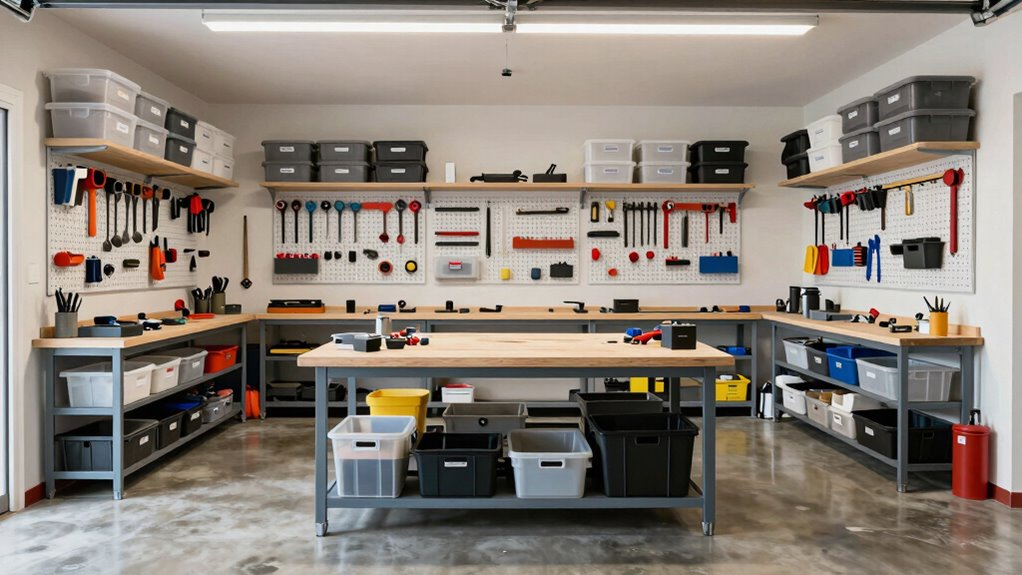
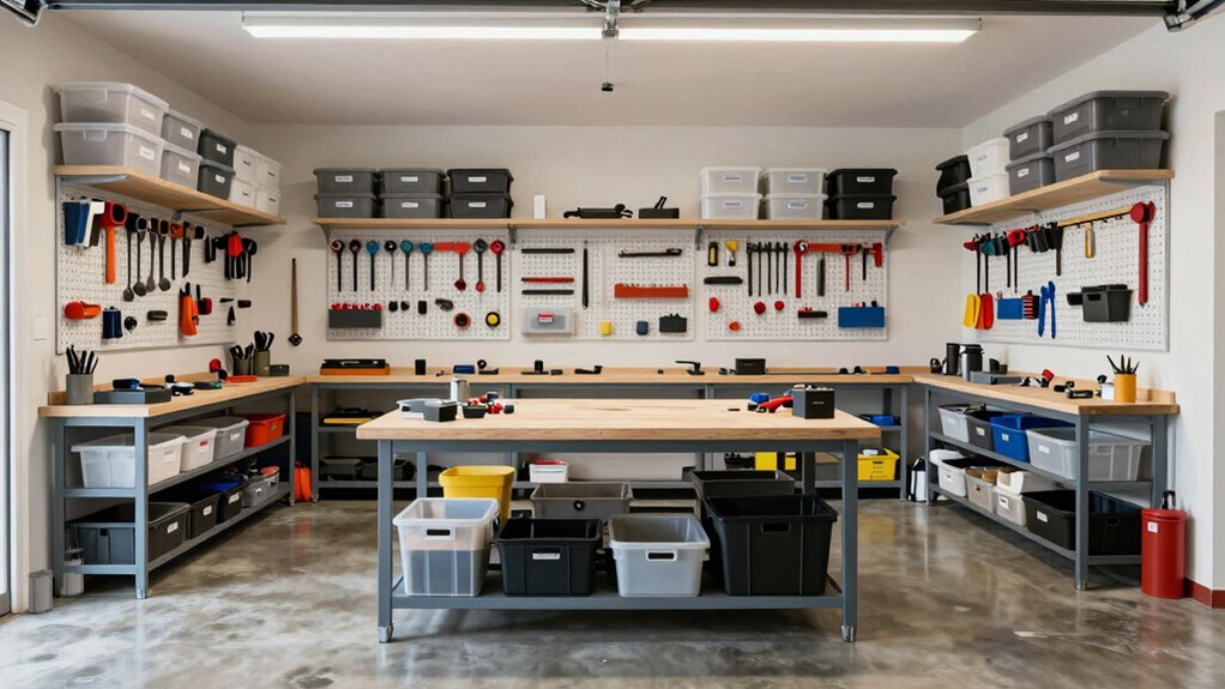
+ trash can (64, 576)
